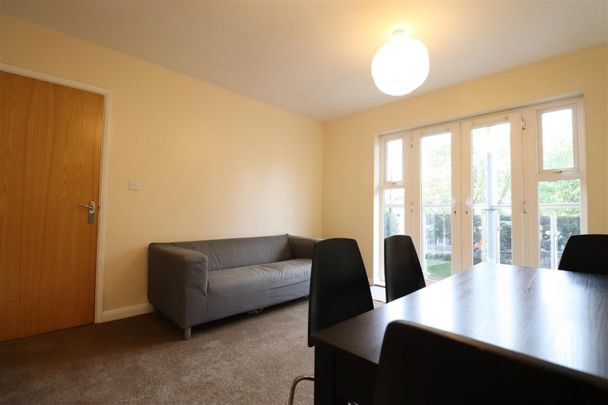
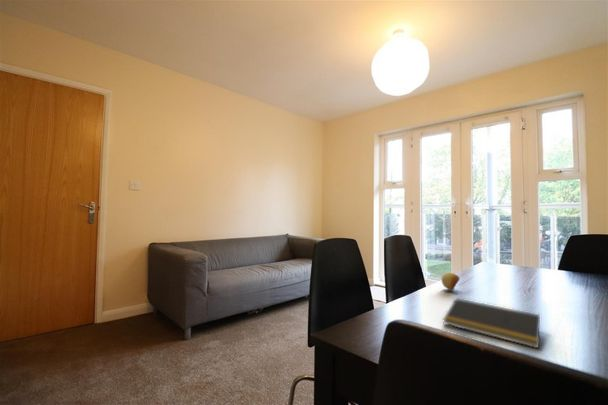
+ fruit (450, 281)
+ notepad (490, 319)
